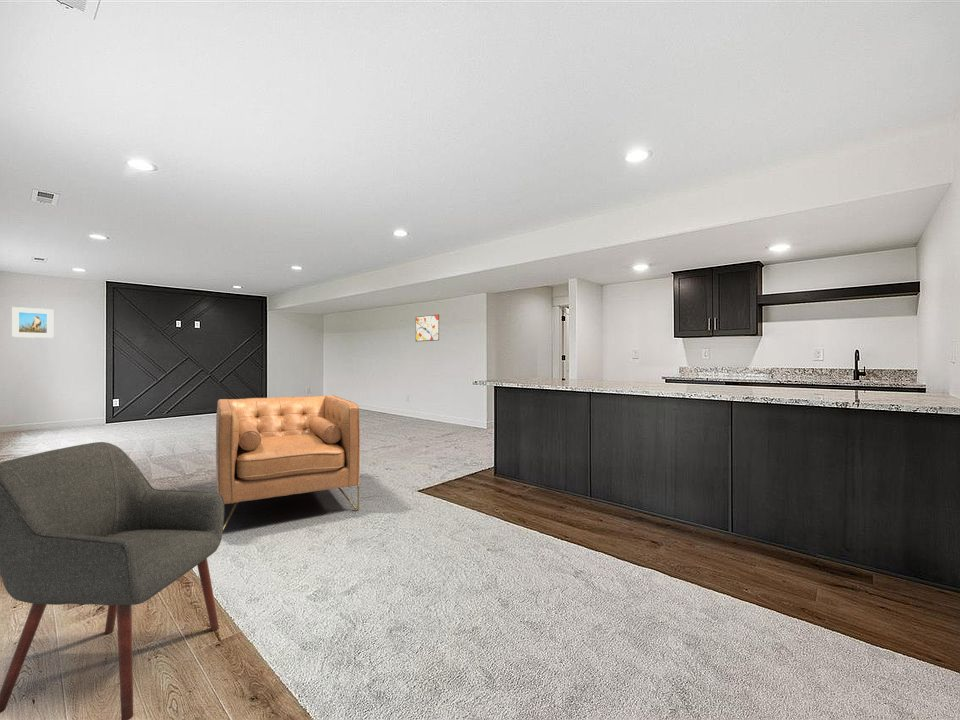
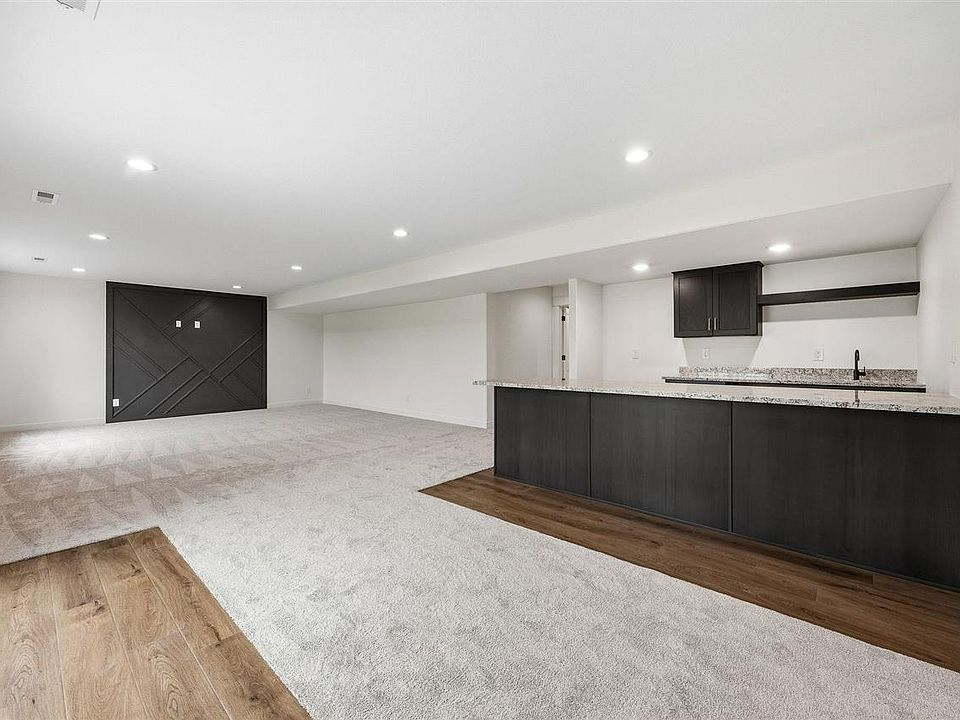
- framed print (33, 322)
- chair (285, 452)
- wall art (427, 328)
- chair (115, 558)
